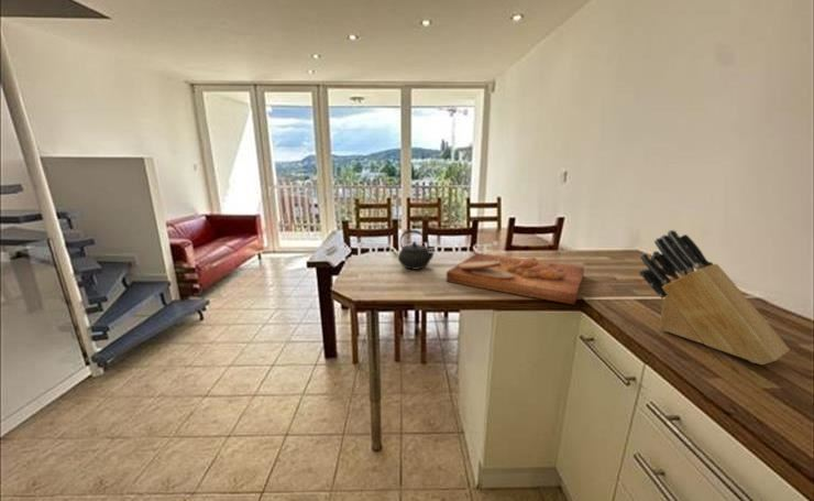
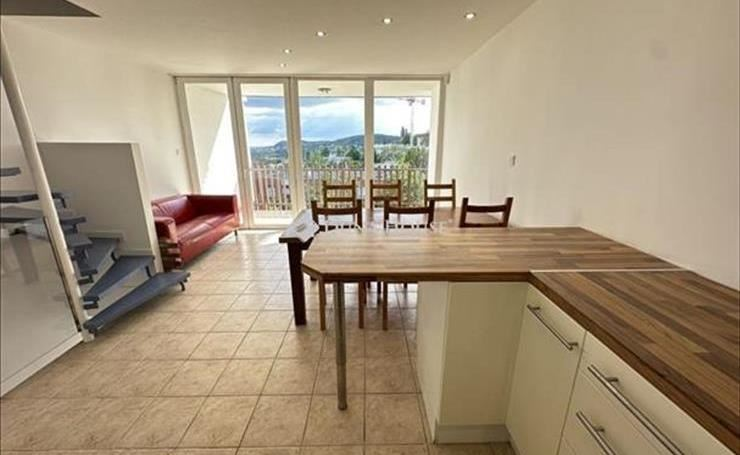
- cutting board (517, 268)
- kettle (416, 249)
- knife block (708, 287)
